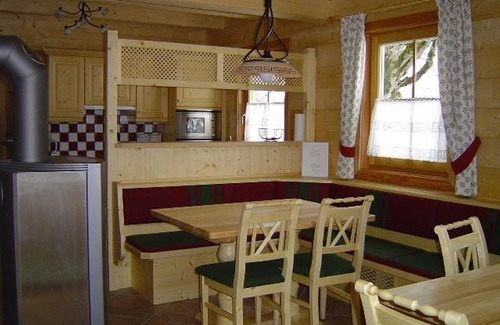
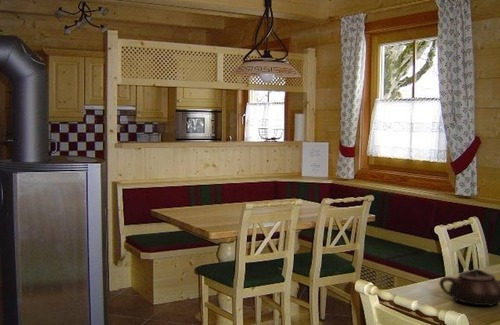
+ teapot (475, 284)
